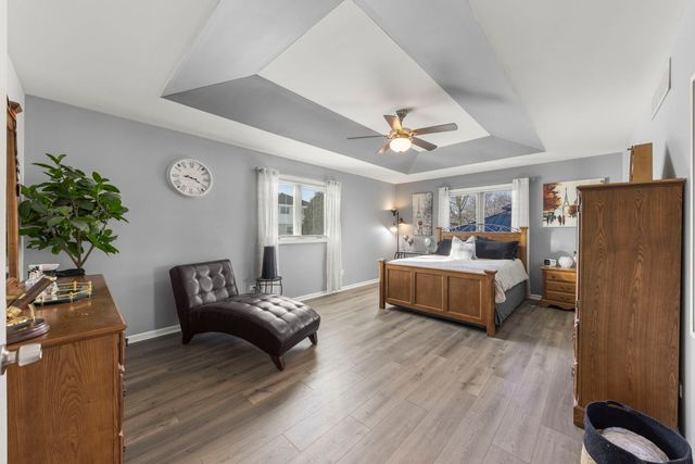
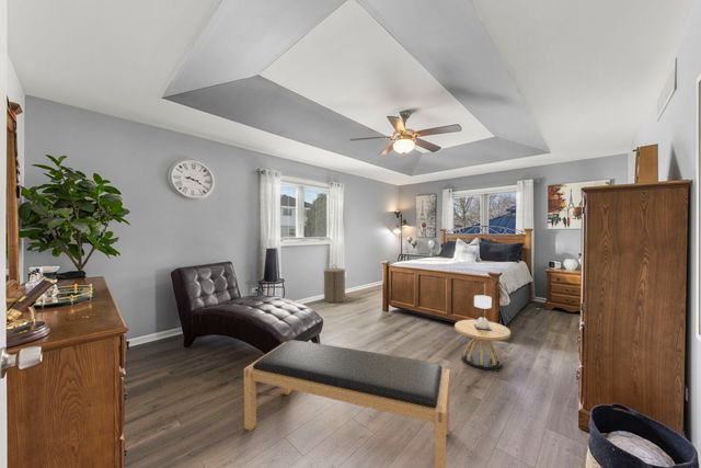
+ bench (346, 395)
+ side table (481, 329)
+ laundry hamper (334, 282)
